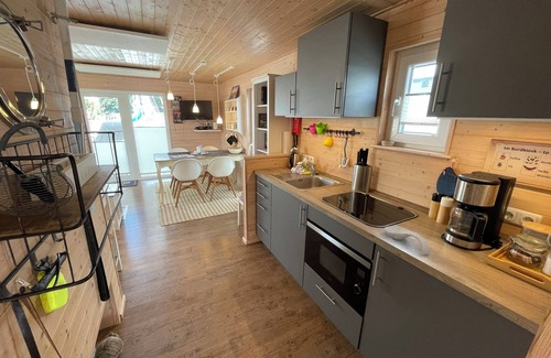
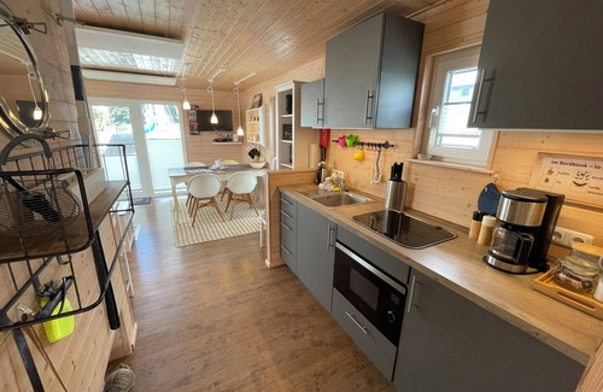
- spoon rest (406, 236)
